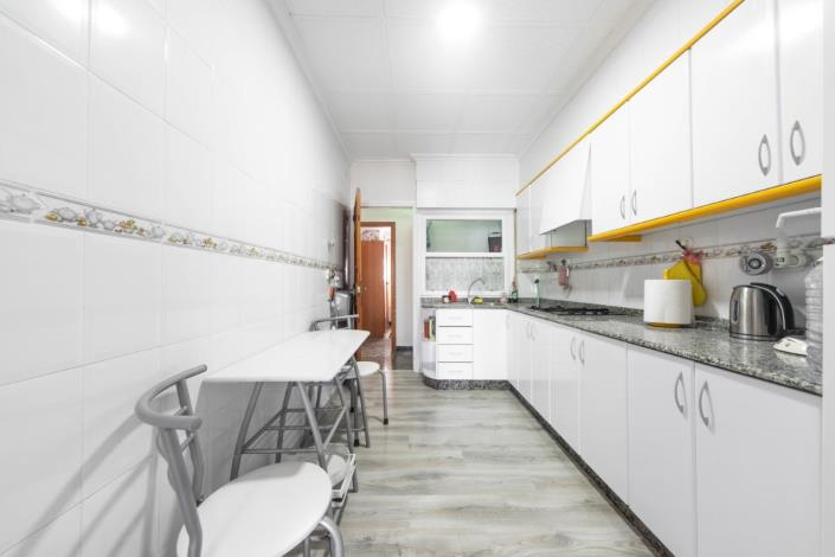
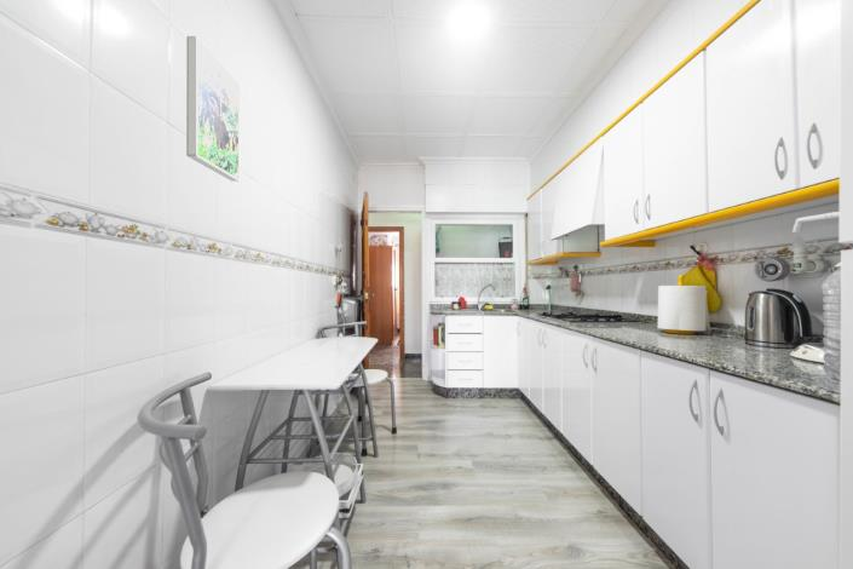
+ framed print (215, 116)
